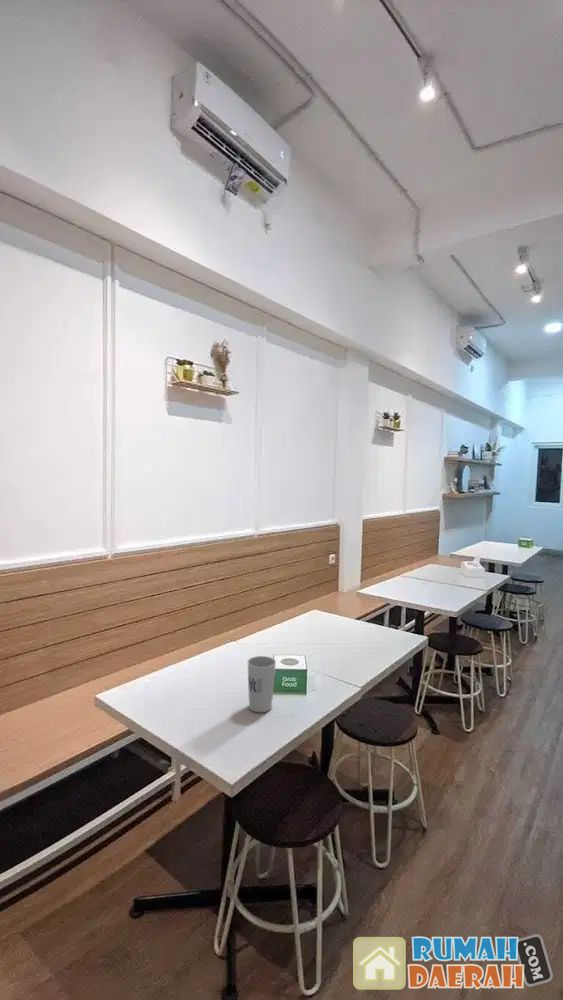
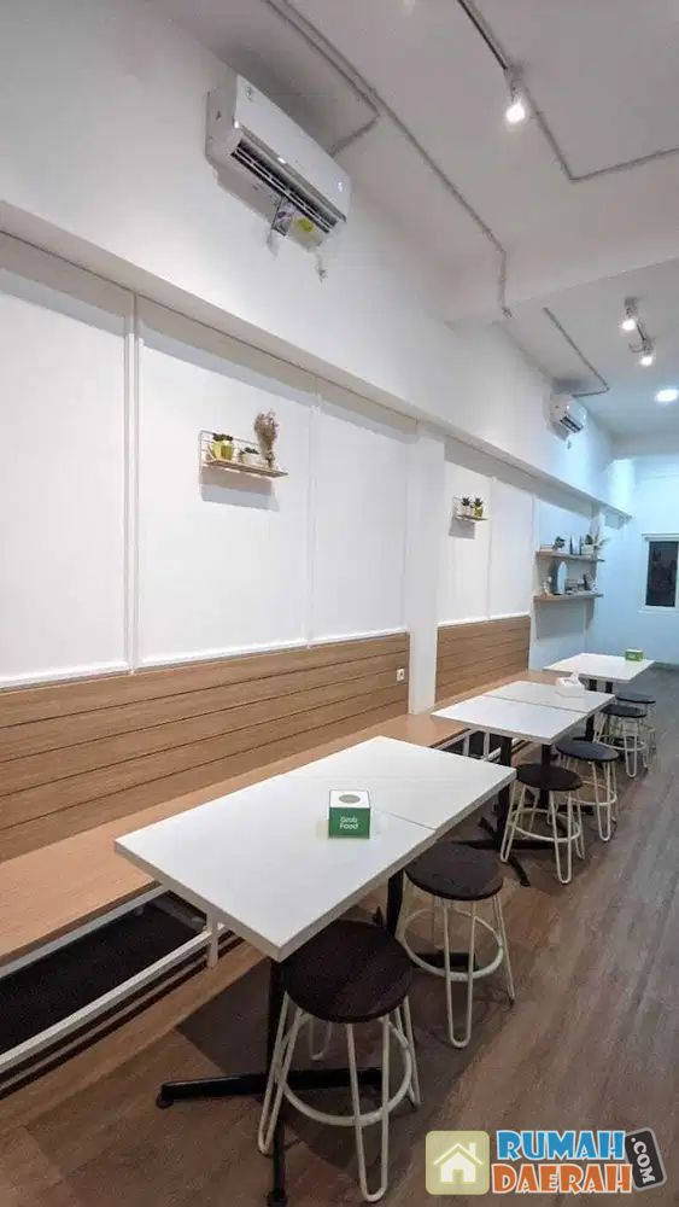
- cup (261, 684)
